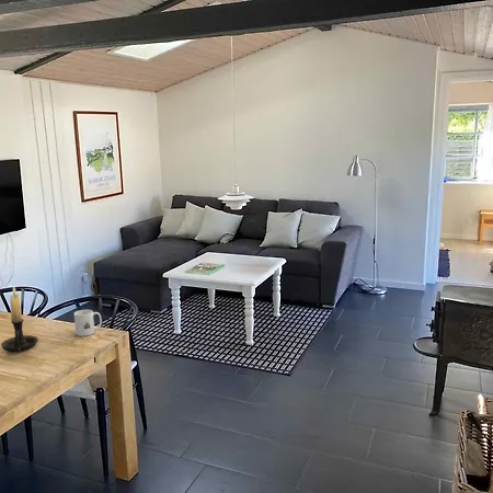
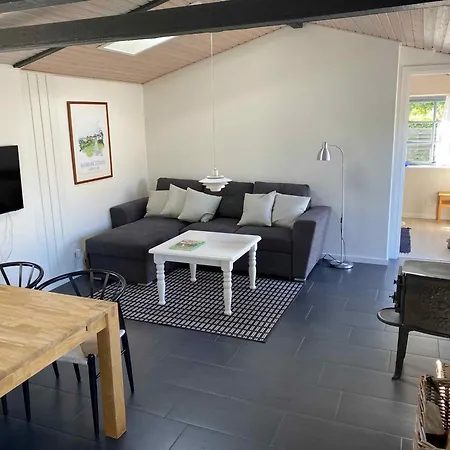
- candle holder (16, 318)
- mug (88, 321)
